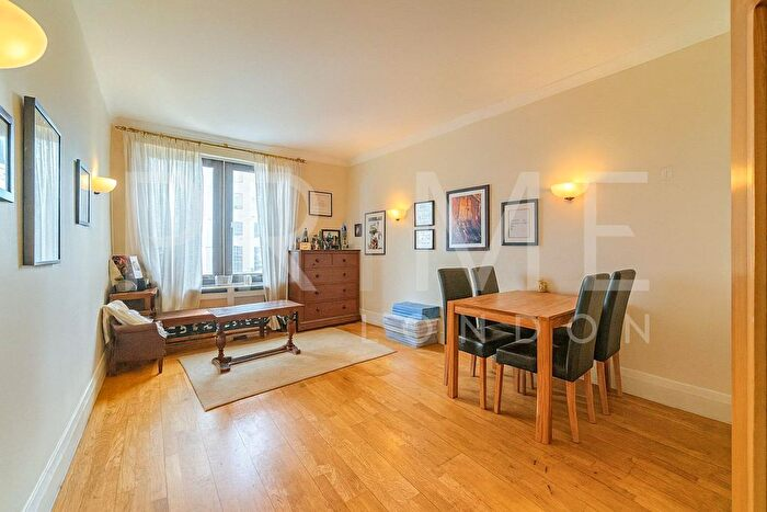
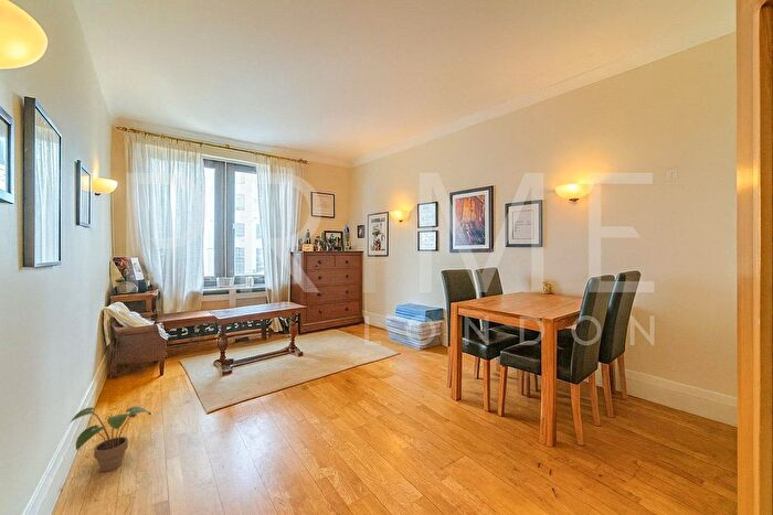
+ potted plant (112, 434)
